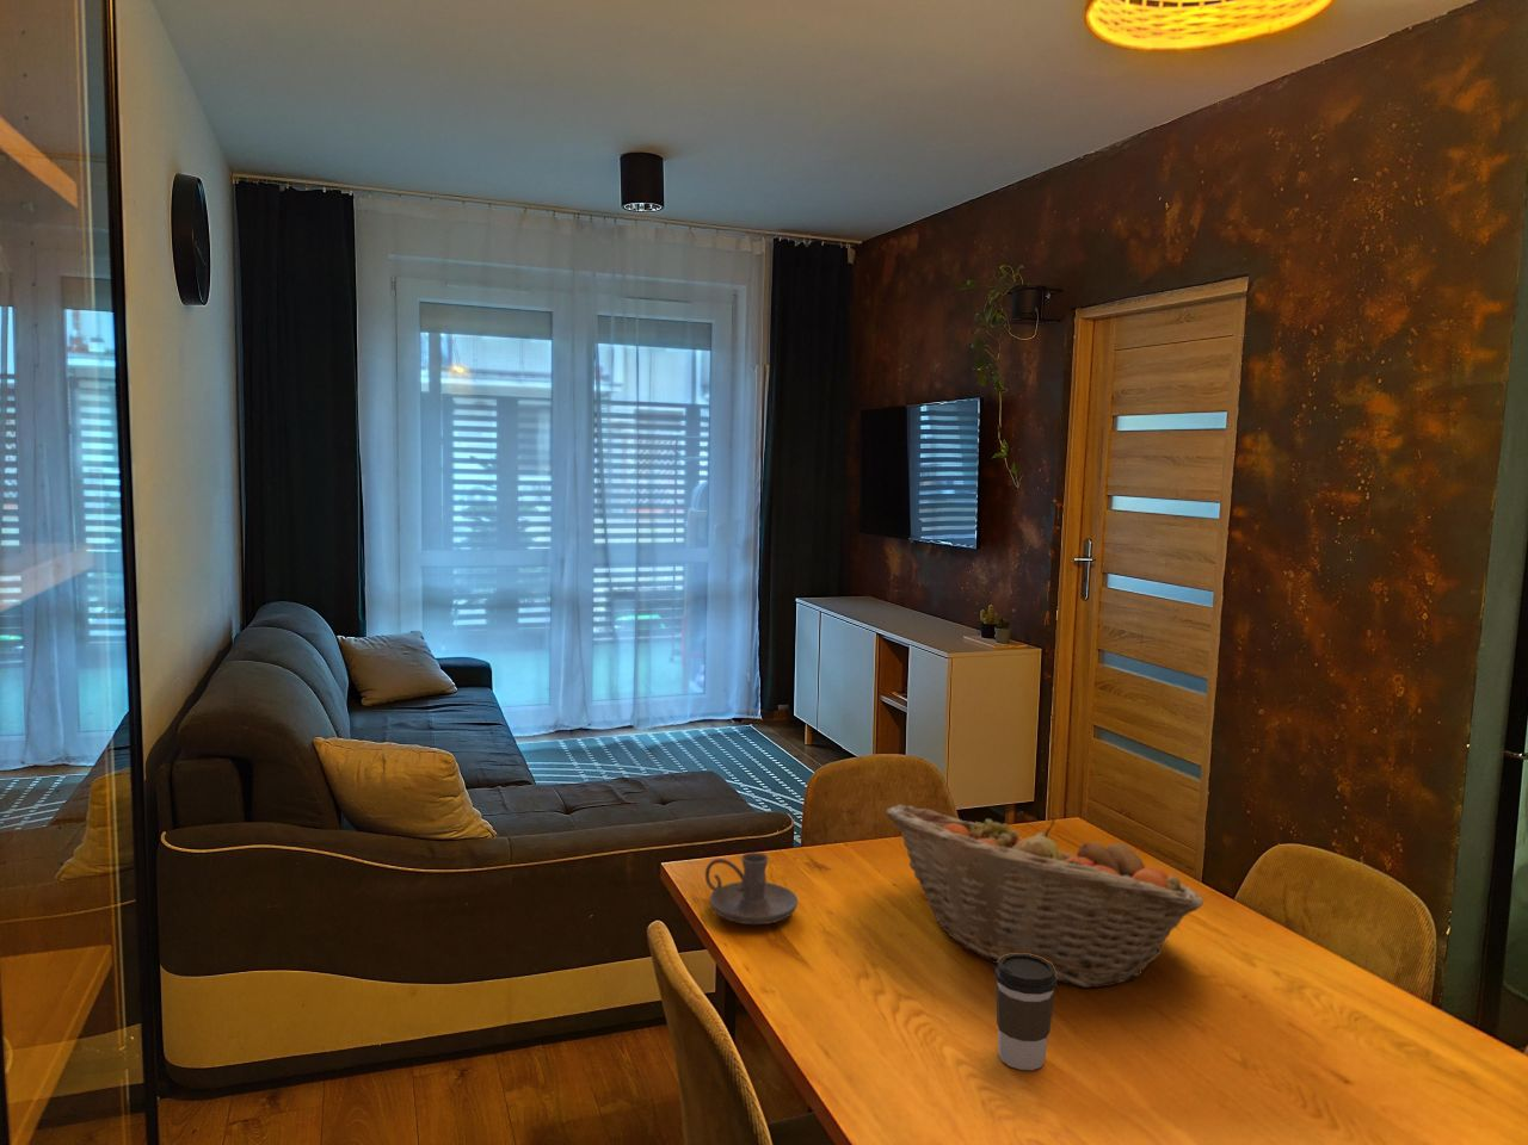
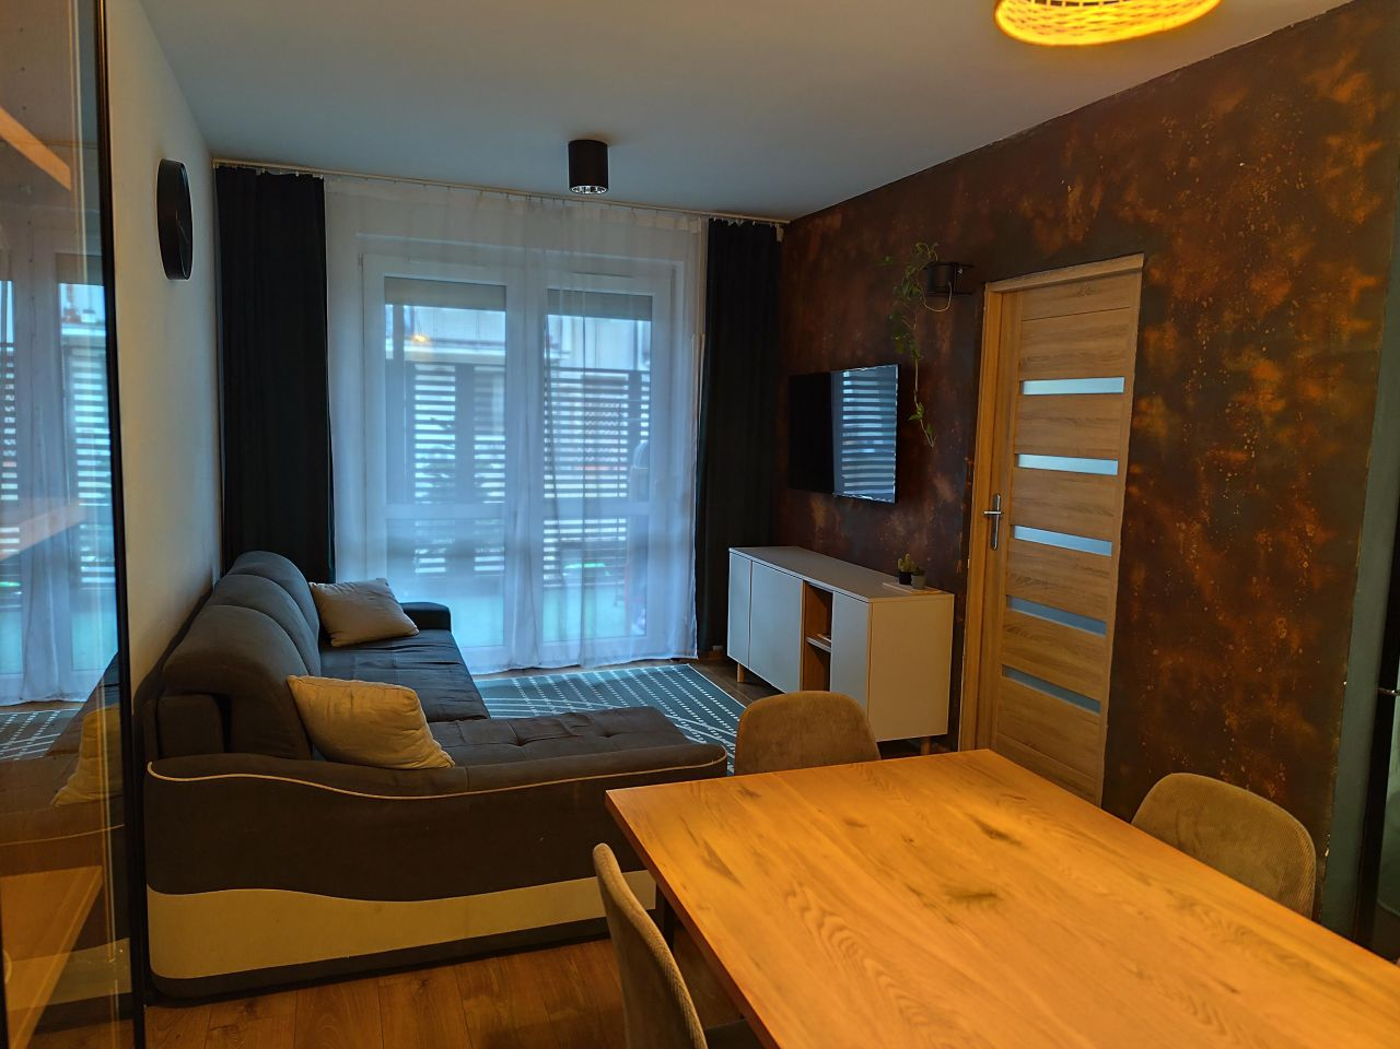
- candle holder (746, 883)
- coffee cup (1023, 1011)
- fruit basket (1032, 876)
